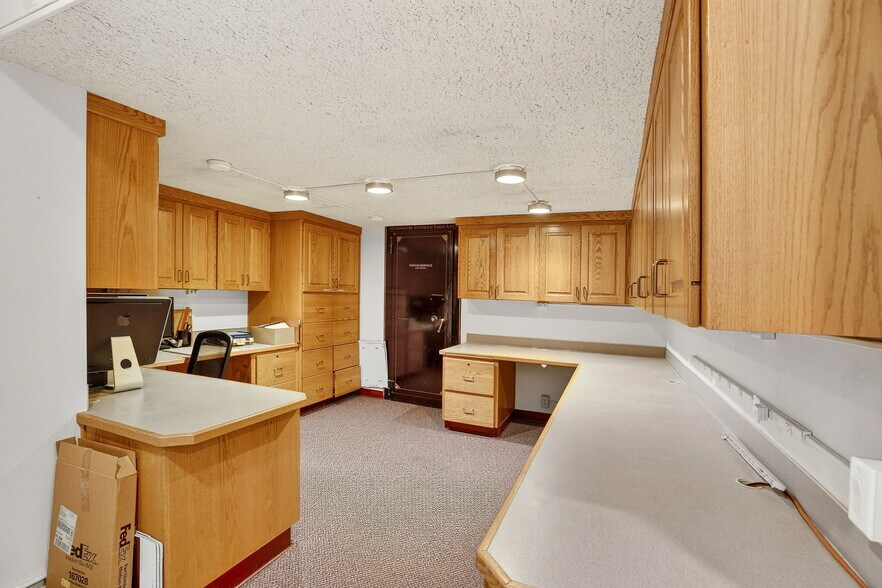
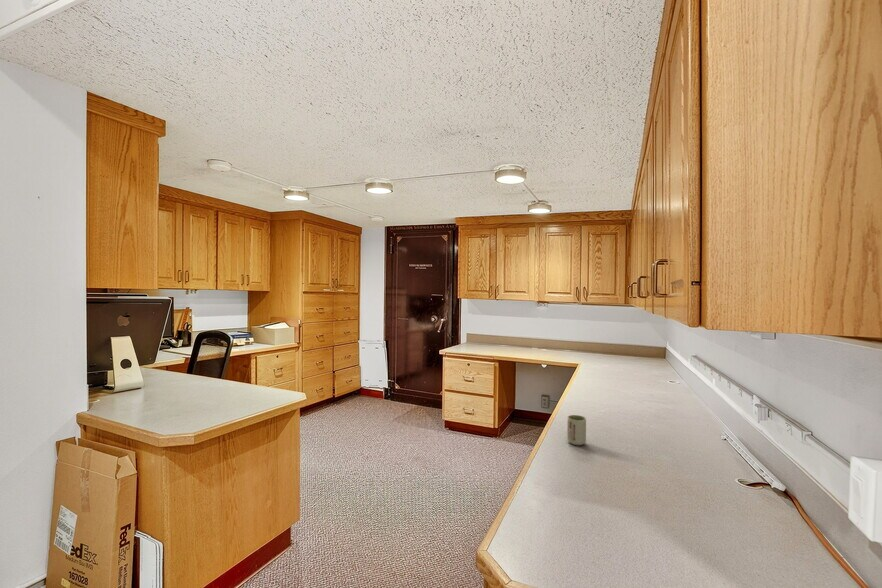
+ cup (576, 430)
